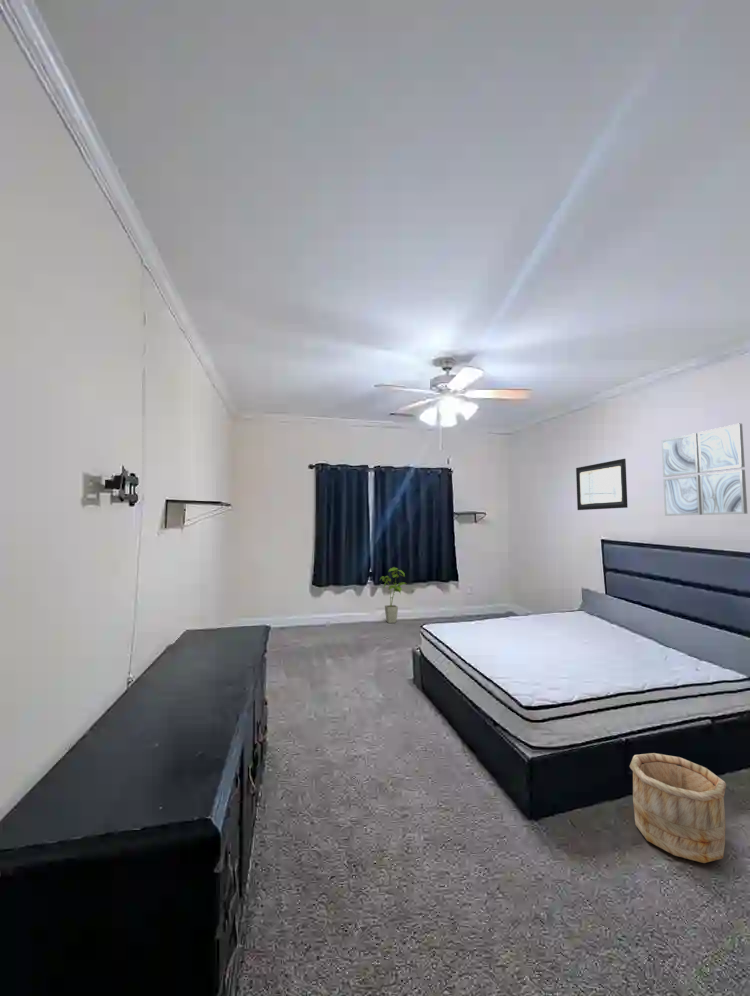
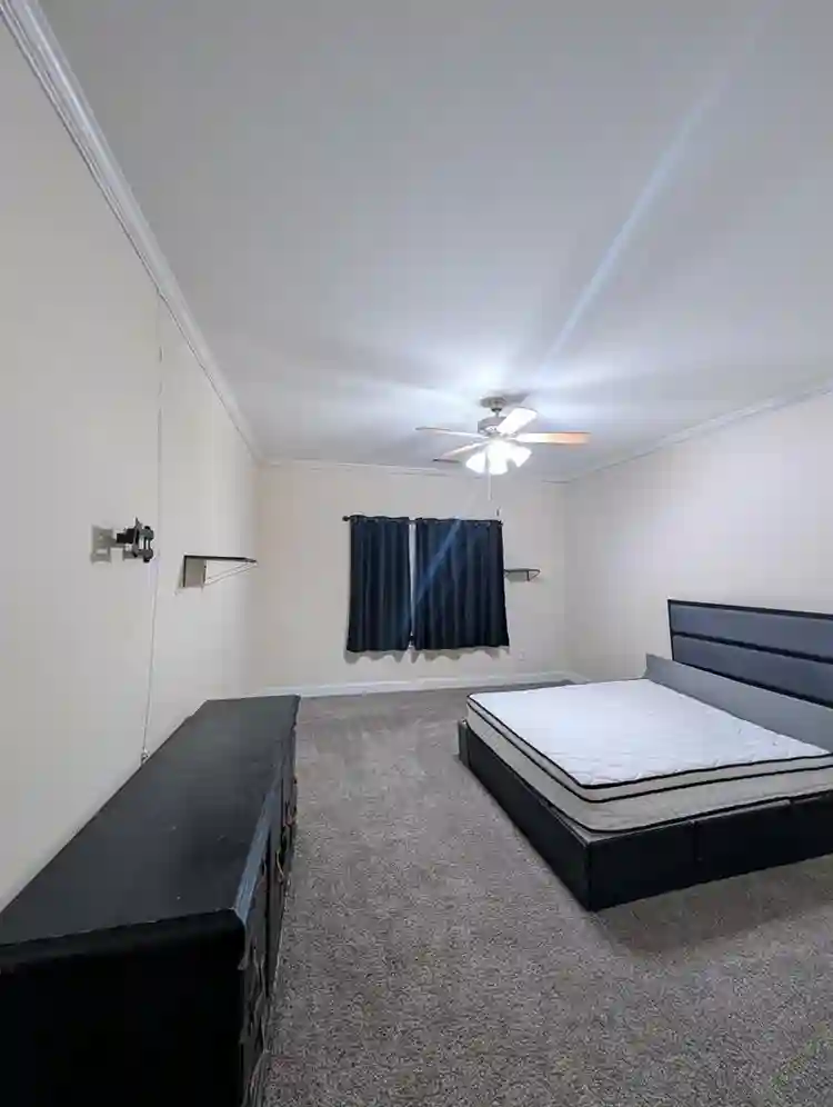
- wall art (599, 486)
- house plant (393, 594)
- wooden bucket (676, 803)
- wall art (700, 472)
